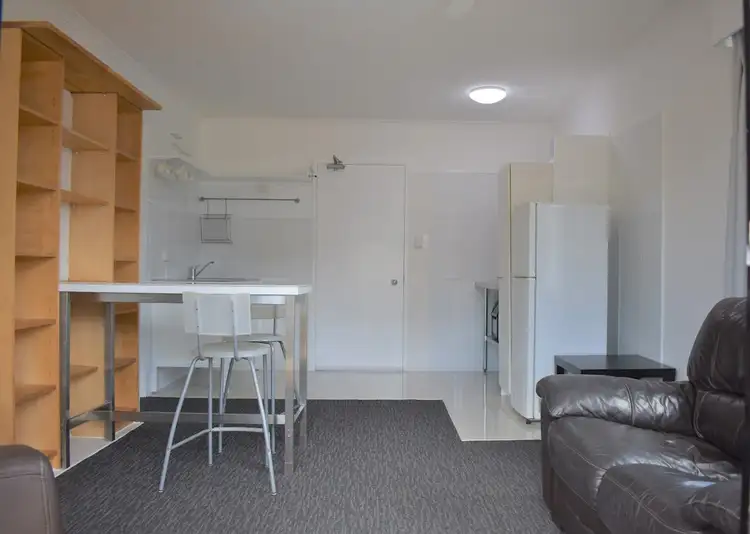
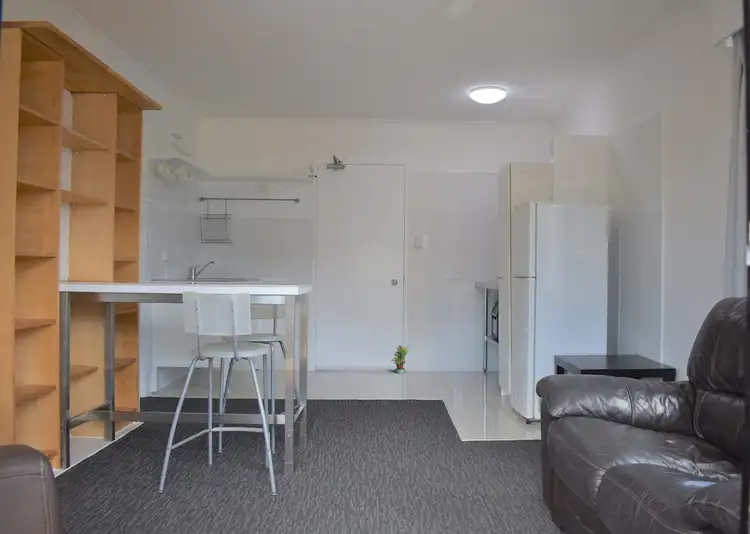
+ potted plant (399, 358)
